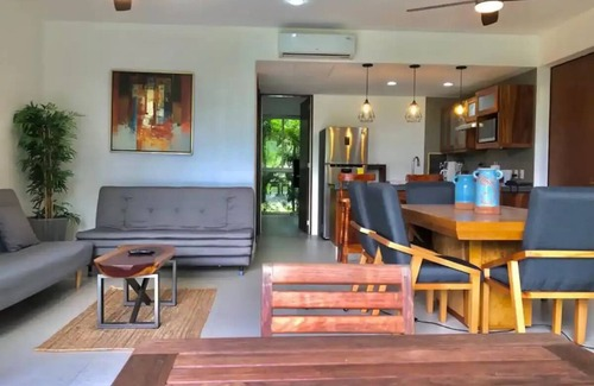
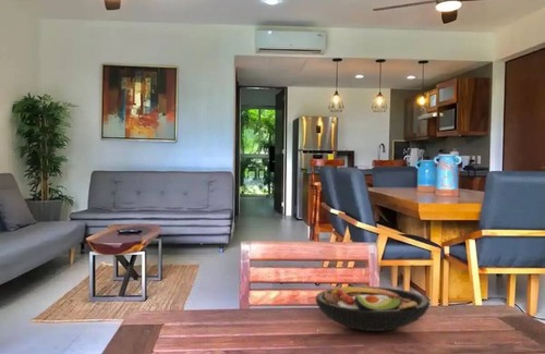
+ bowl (371, 307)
